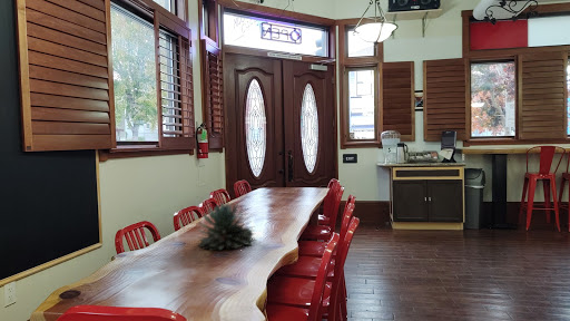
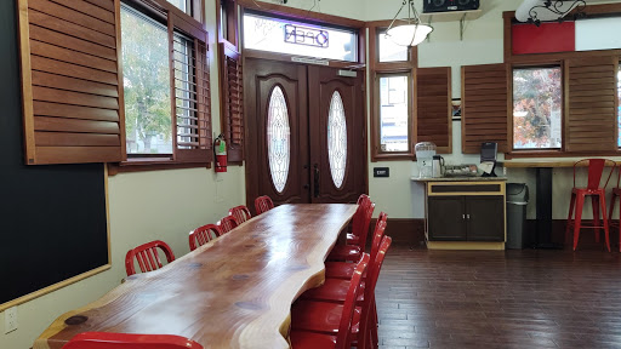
- succulent plant (227, 223)
